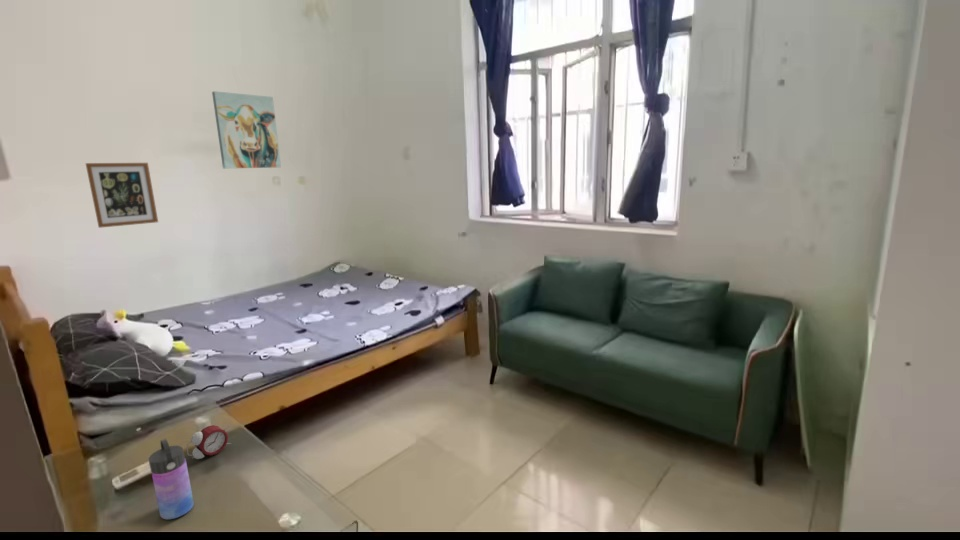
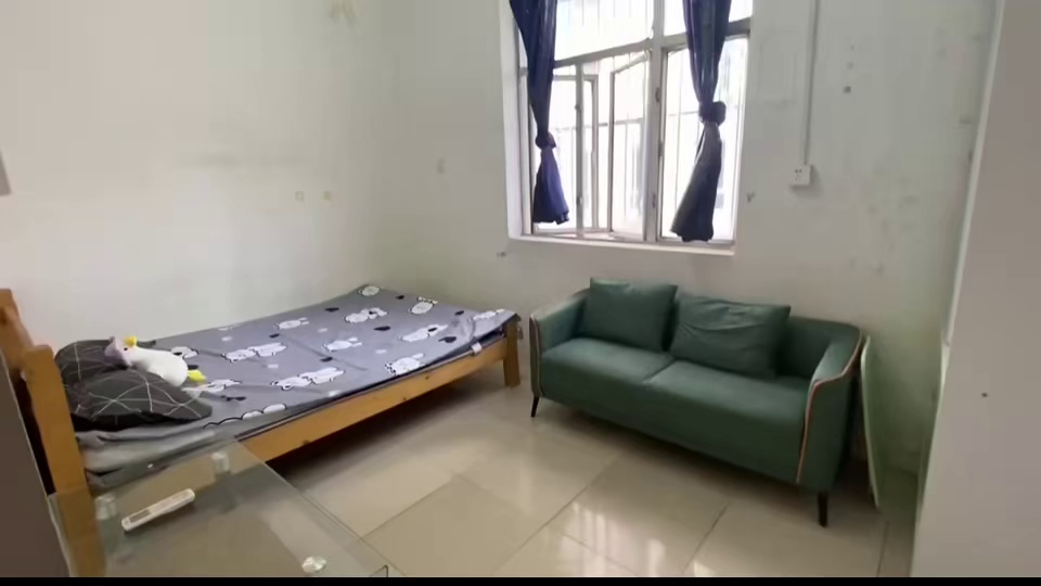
- alarm clock (208, 441)
- wall art (248, 131)
- wall art (123, 194)
- water bottle (170, 475)
